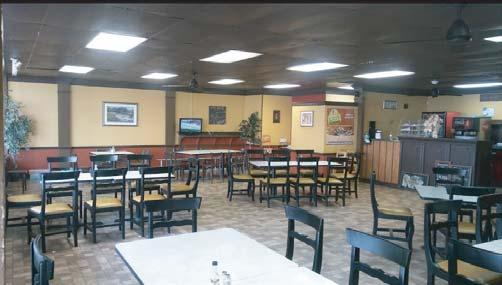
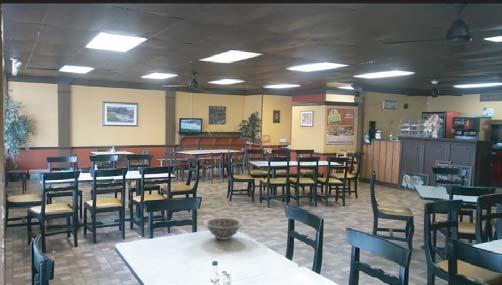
+ decorative bowl (223, 229)
